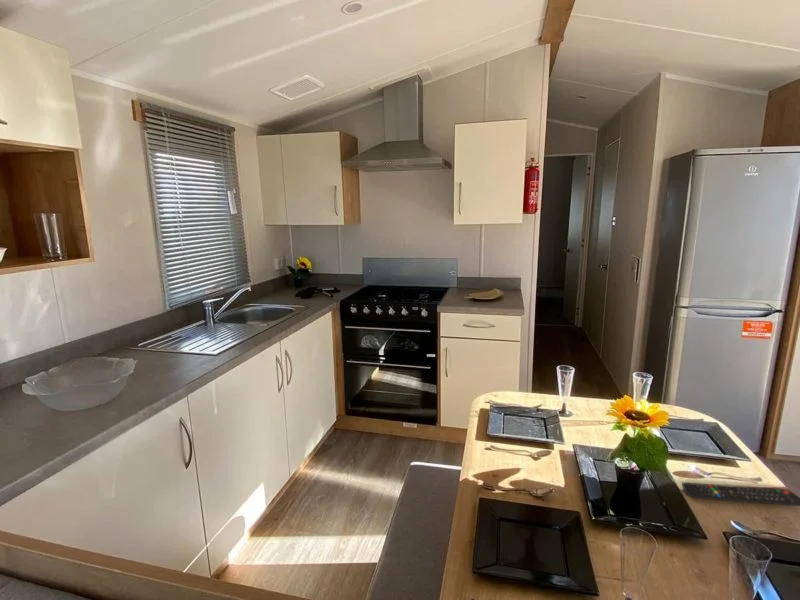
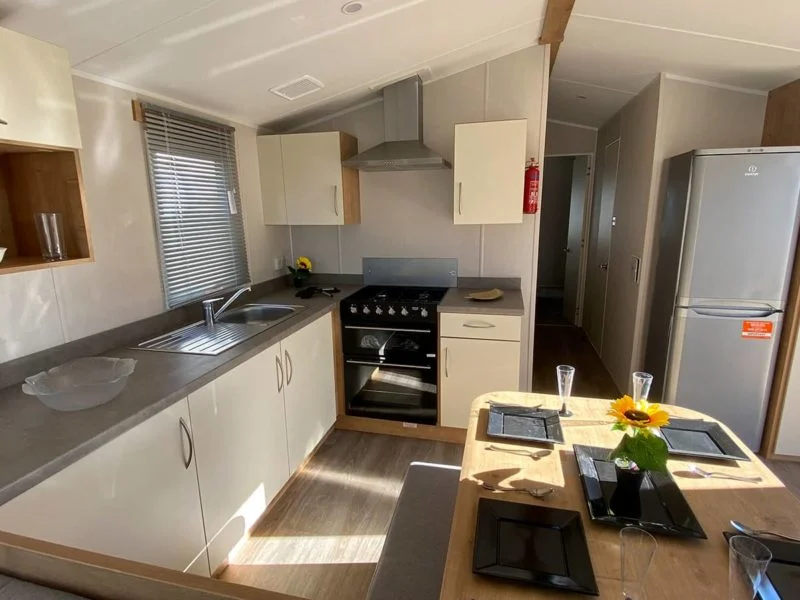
- remote control (742, 495)
